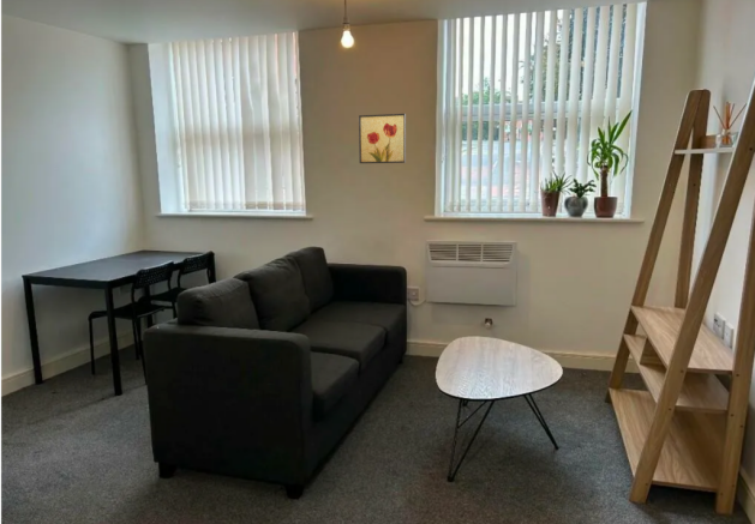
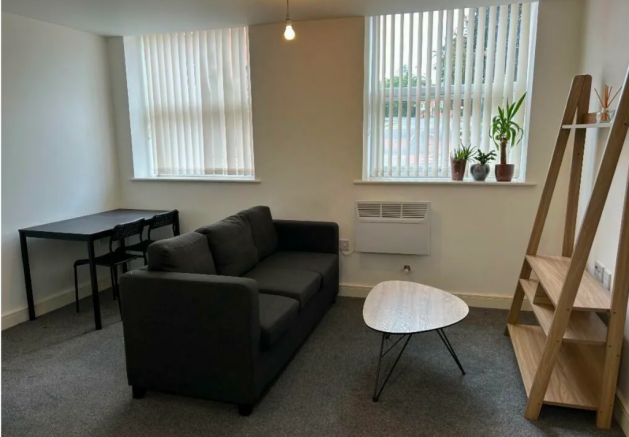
- wall art (382, 139)
